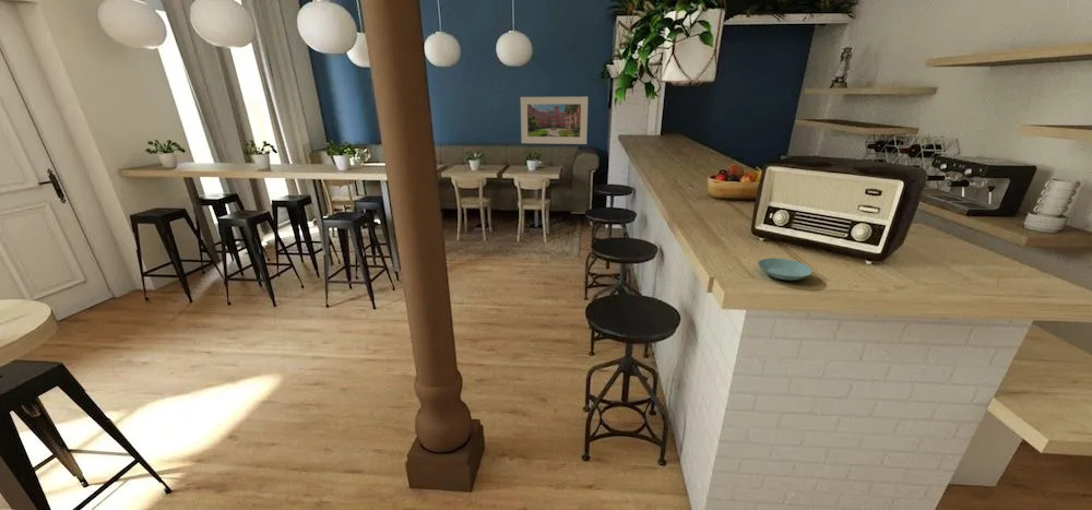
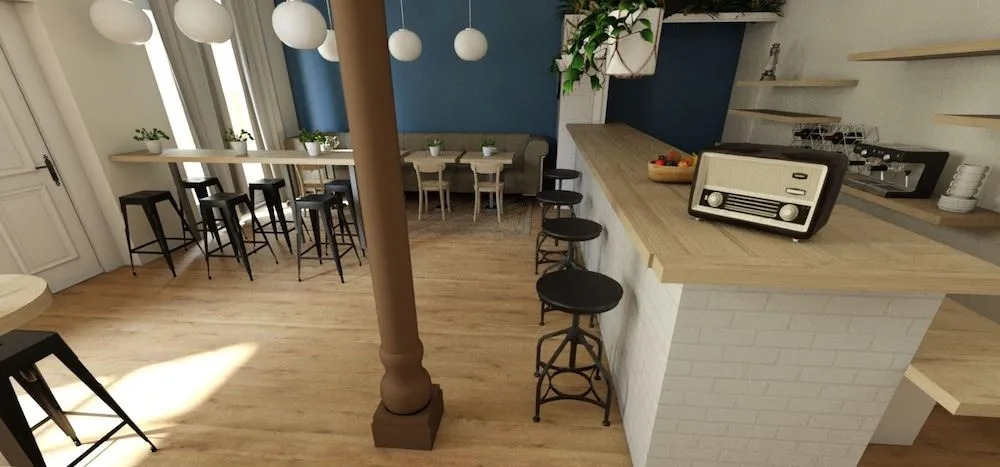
- saucer (783, 270)
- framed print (554, 120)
